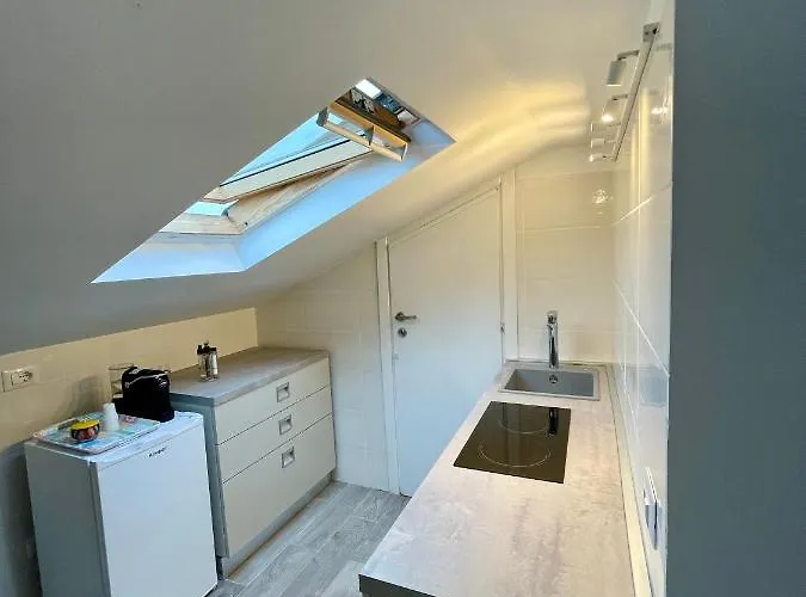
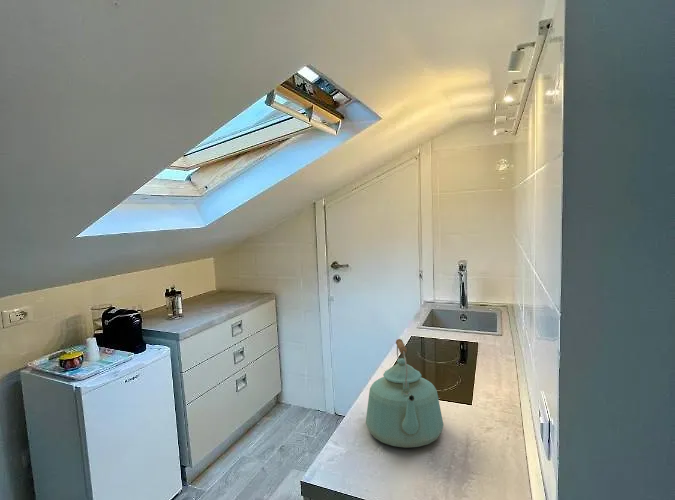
+ kettle (403, 390)
